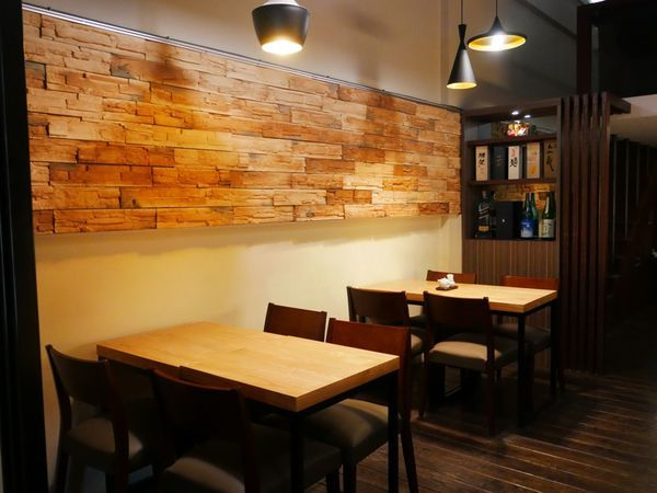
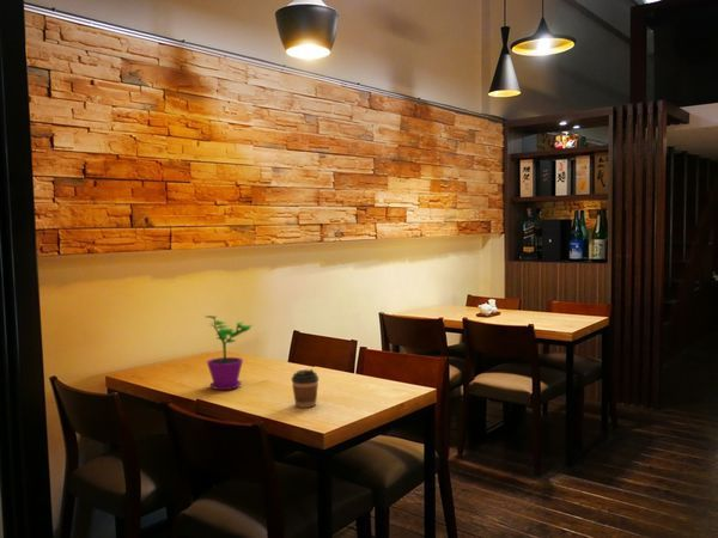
+ flower pot (224, 348)
+ coffee cup (305, 386)
